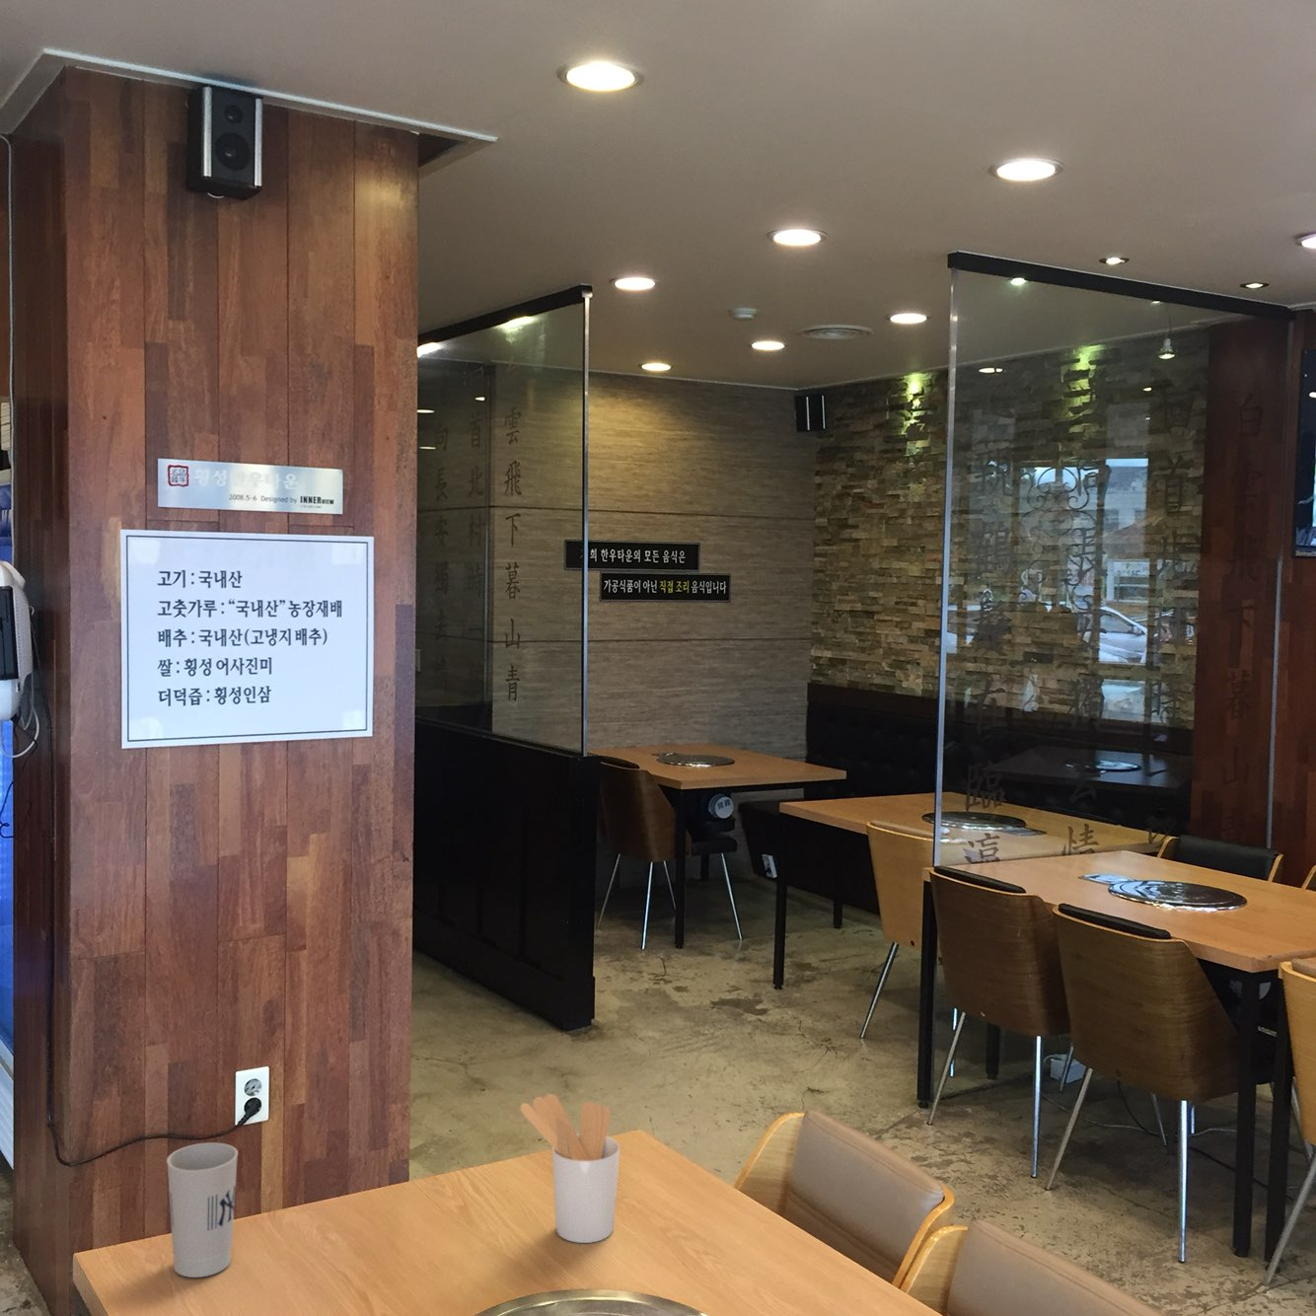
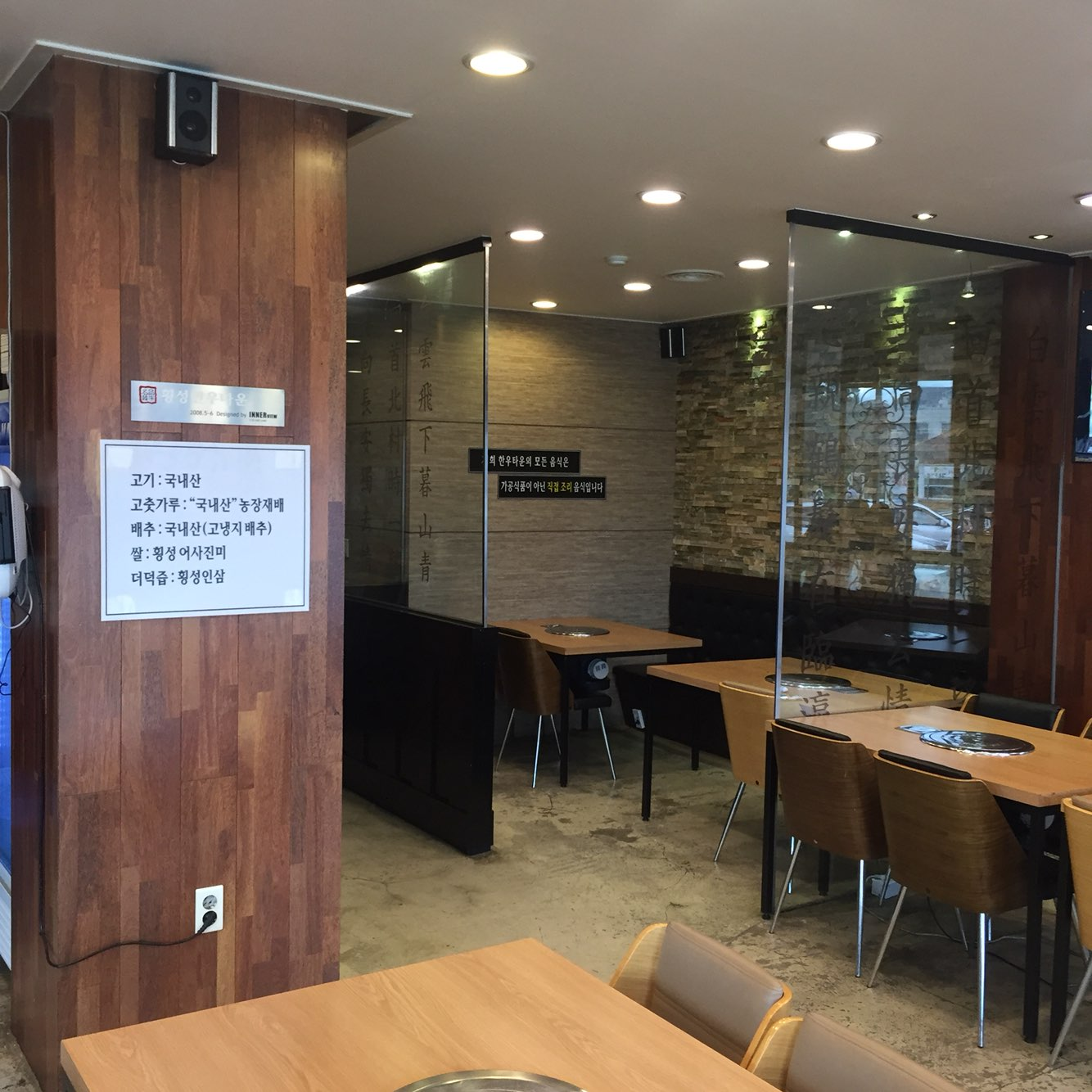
- utensil holder (570, 1163)
- cup (202, 1210)
